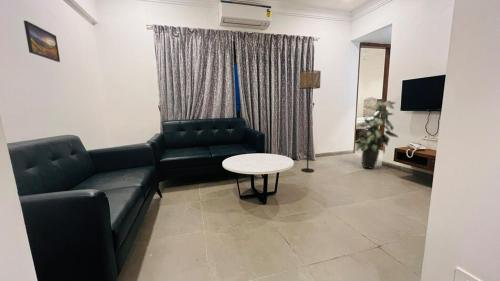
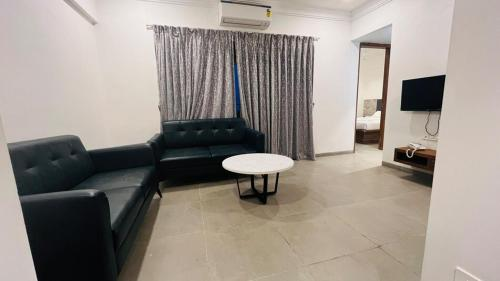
- indoor plant (373, 133)
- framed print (43, 43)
- floor lamp (308, 123)
